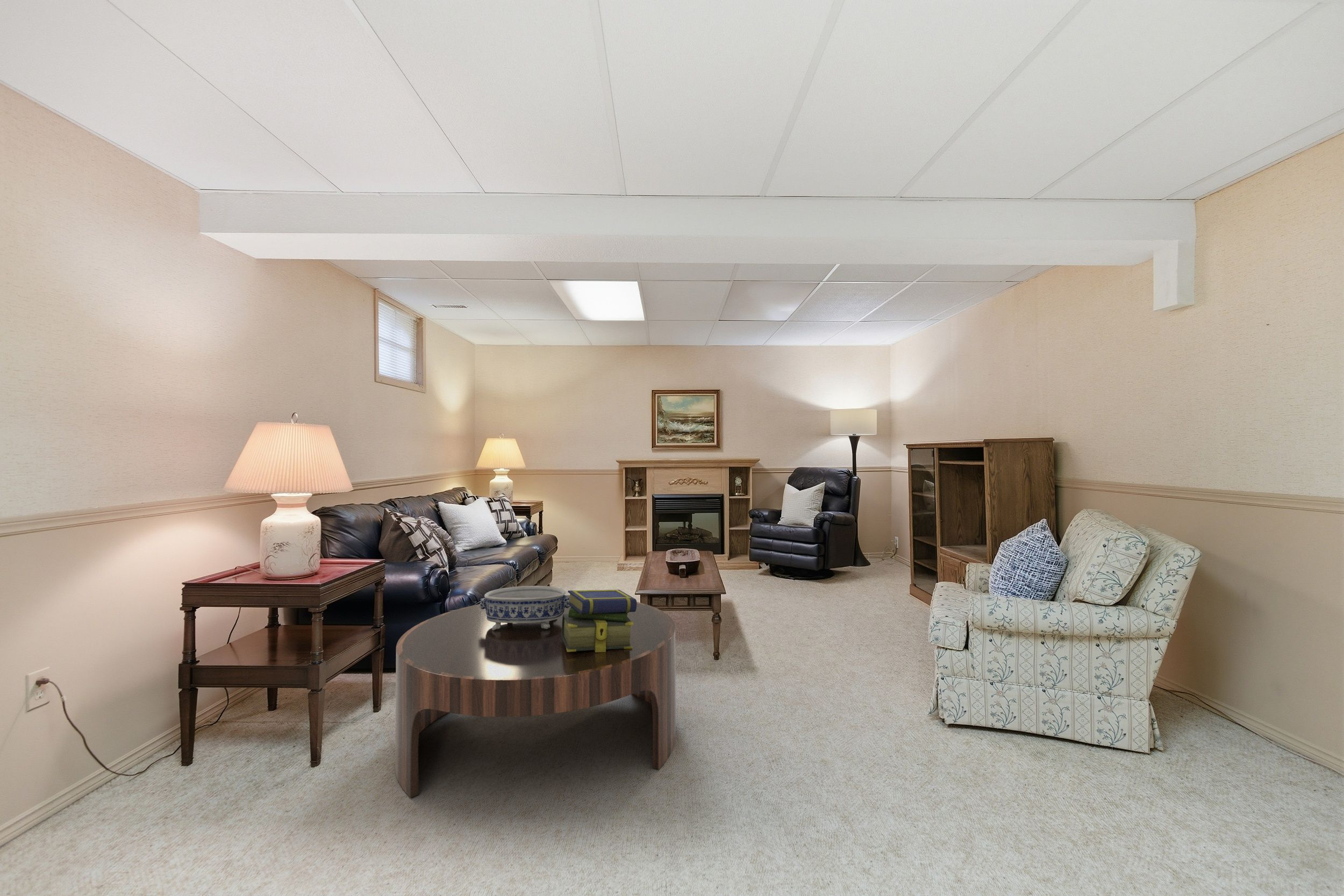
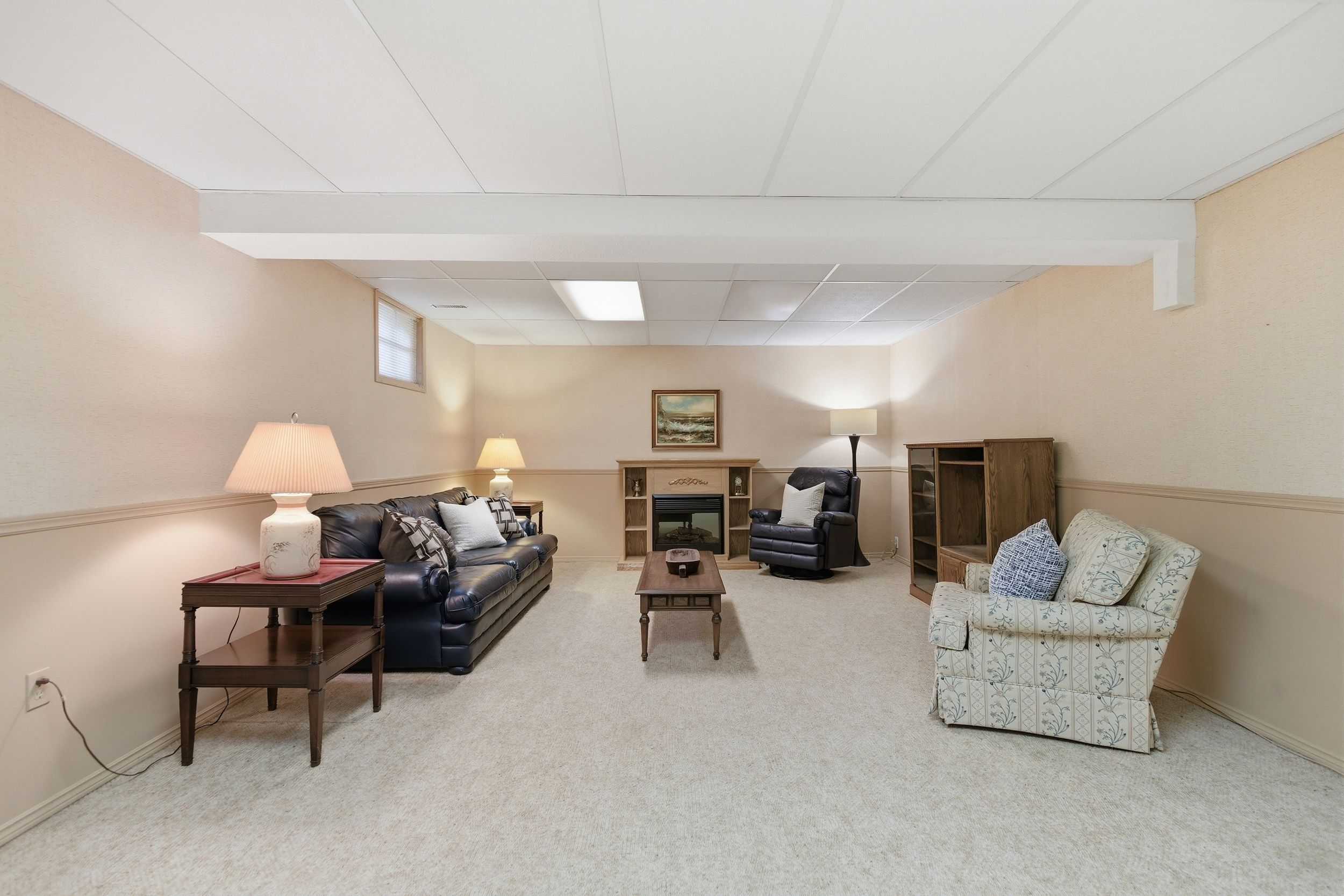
- decorative bowl (525, 607)
- stack of books (598, 617)
- coffee table (543, 681)
